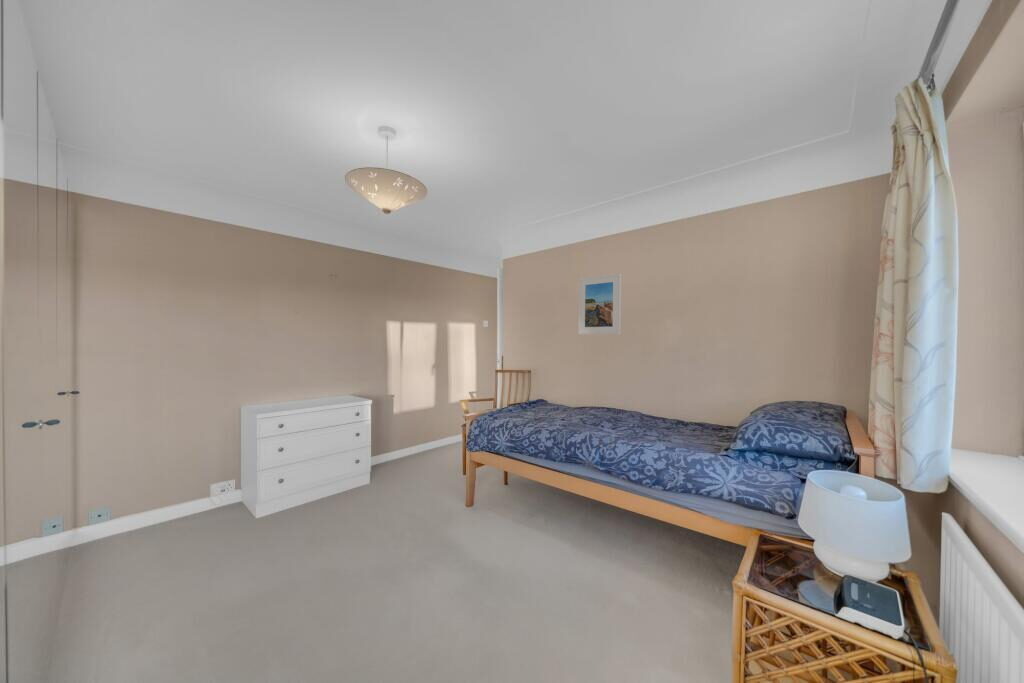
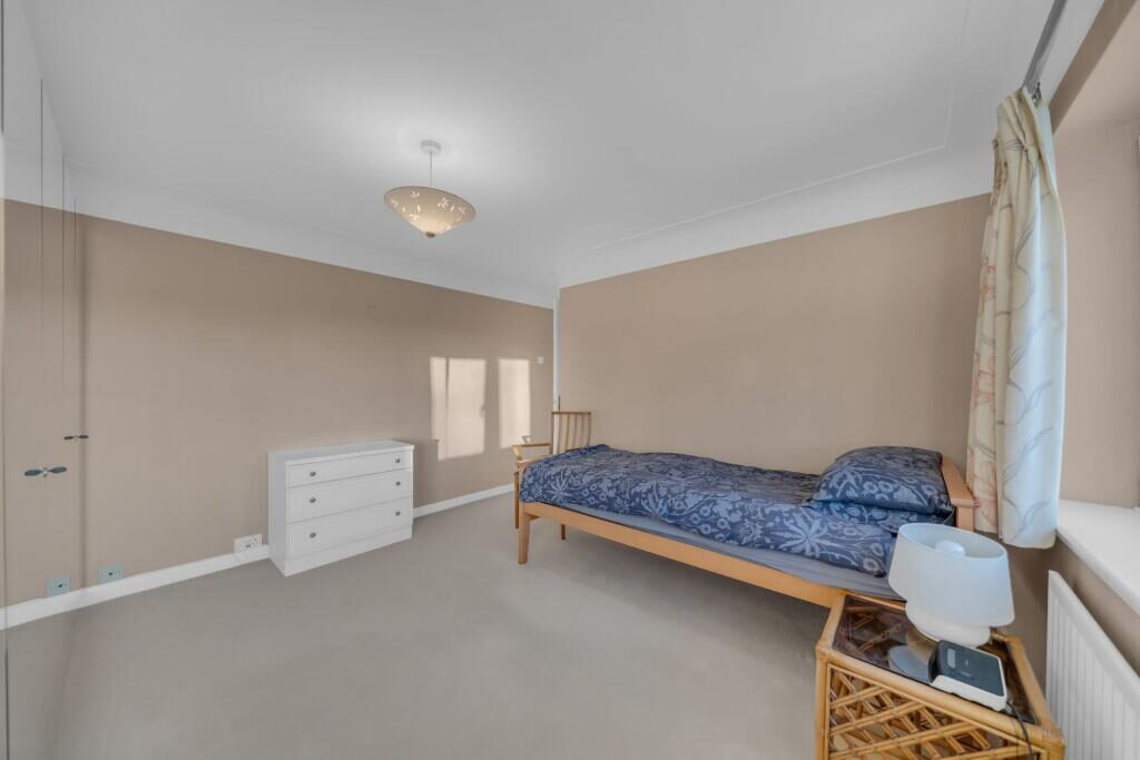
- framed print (598, 305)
